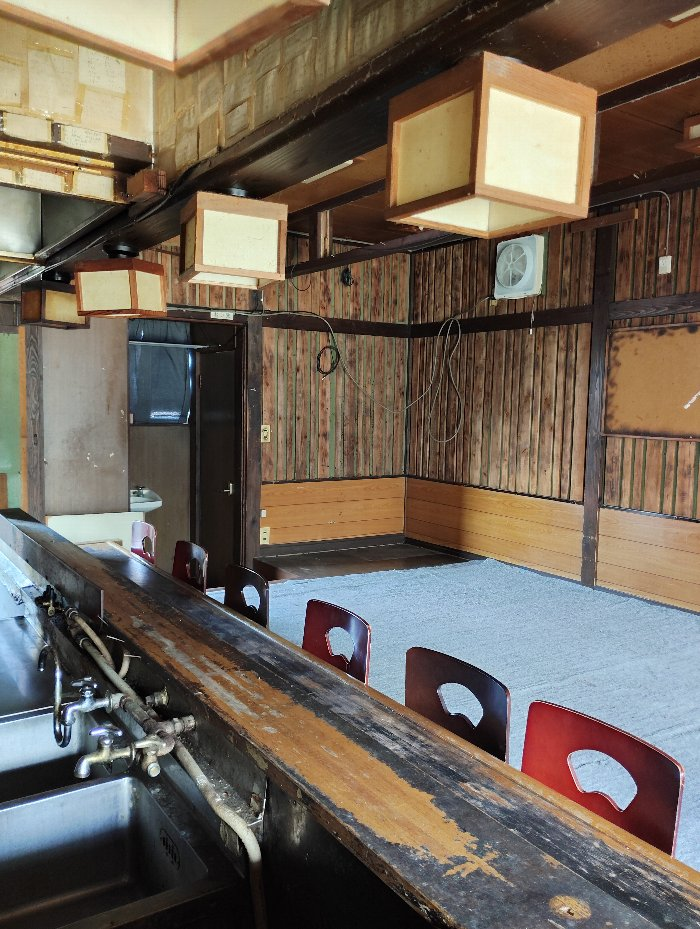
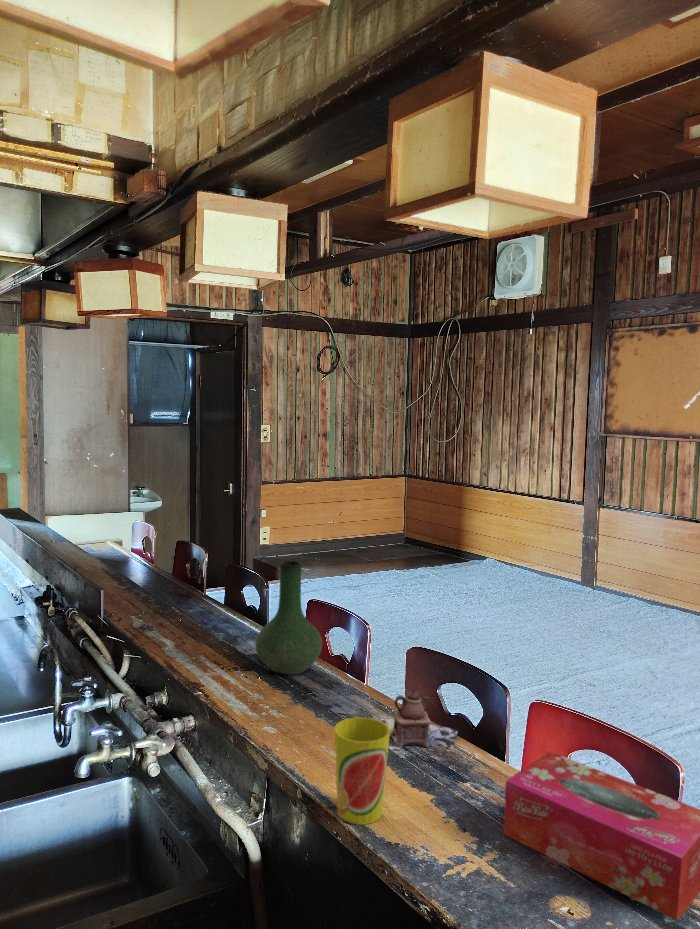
+ cup (360, 770)
+ tissue box (605, 826)
+ teapot (415, 716)
+ vase (289, 615)
